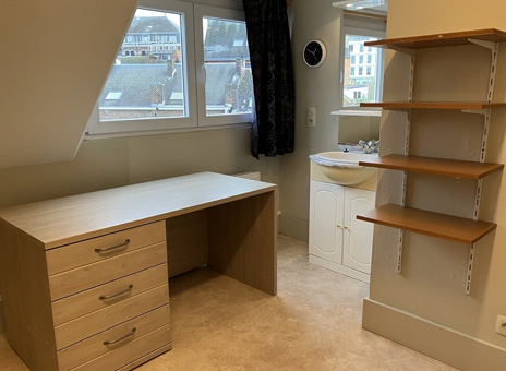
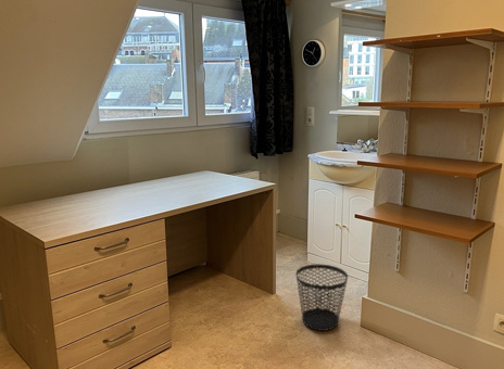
+ wastebasket (320, 298)
